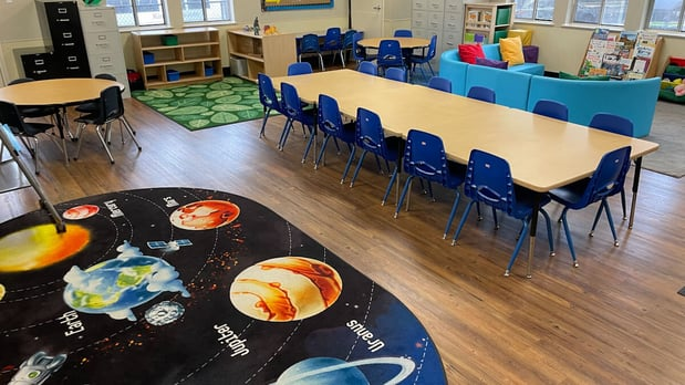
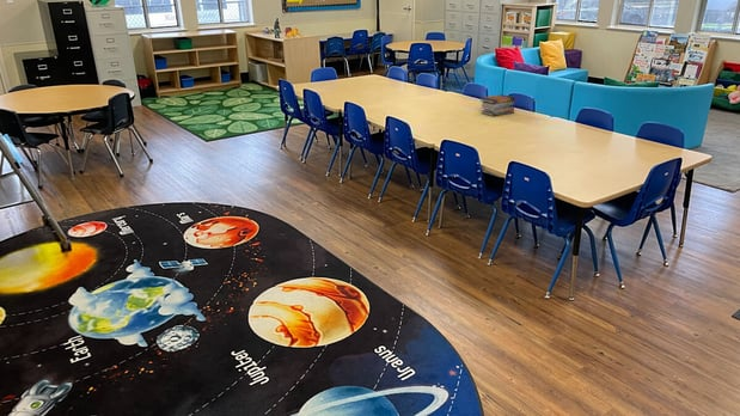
+ book stack (497, 105)
